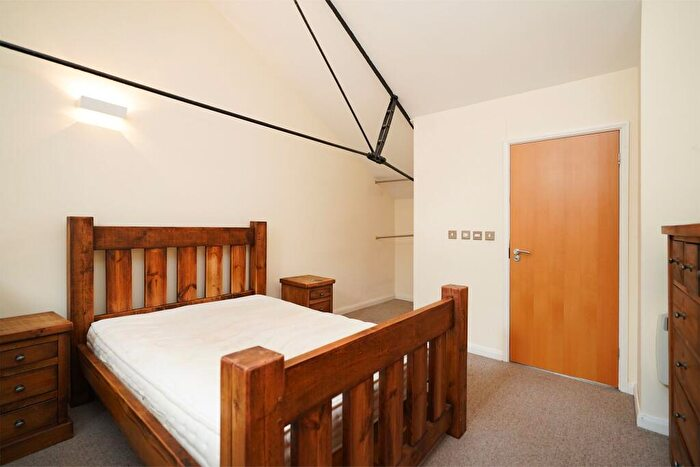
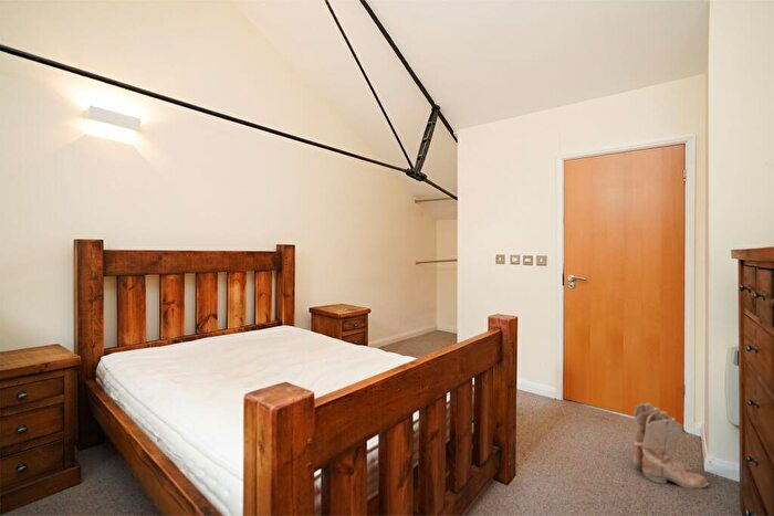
+ boots (668, 441)
